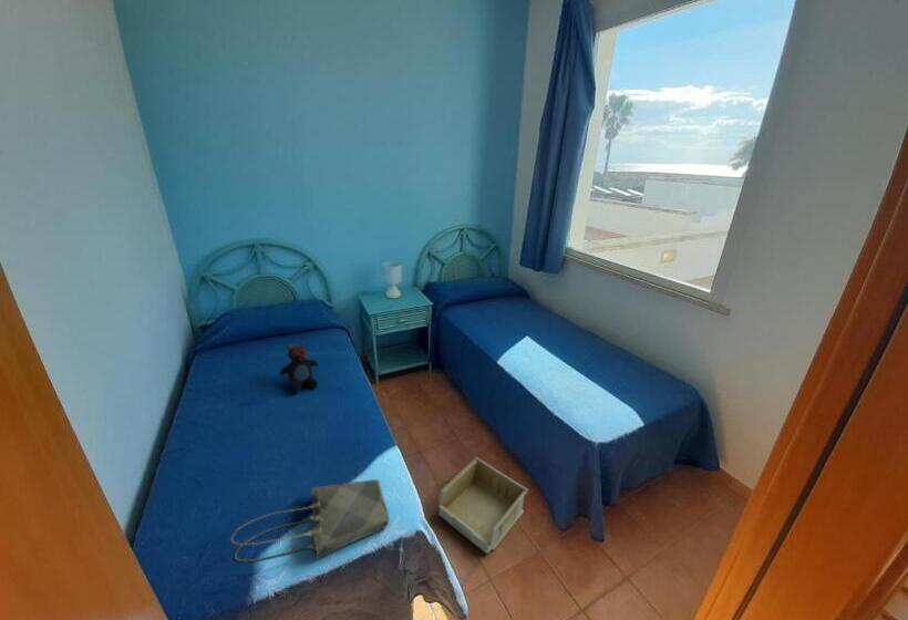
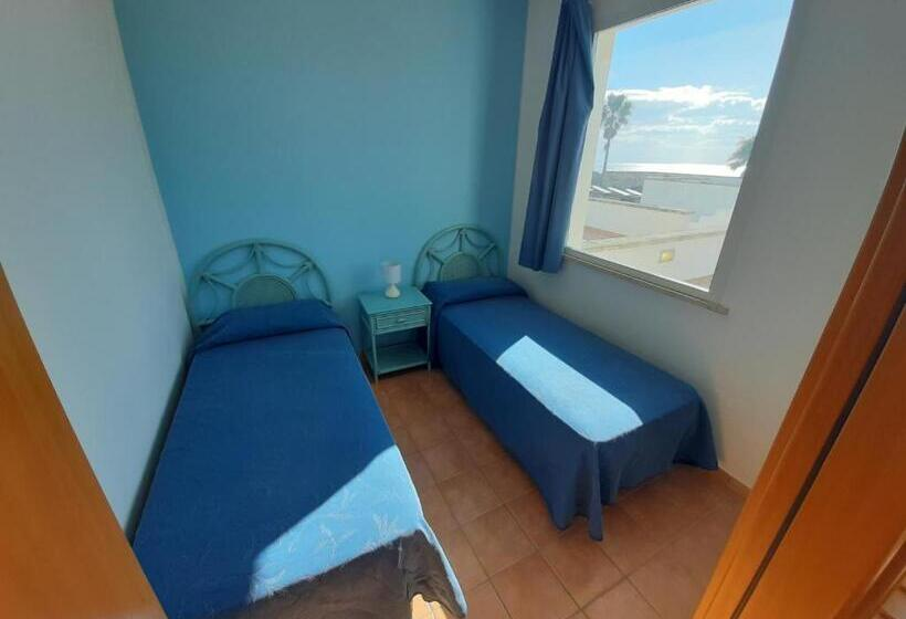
- storage bin (482, 502)
- tote bag (313, 519)
- teddy bear (300, 365)
